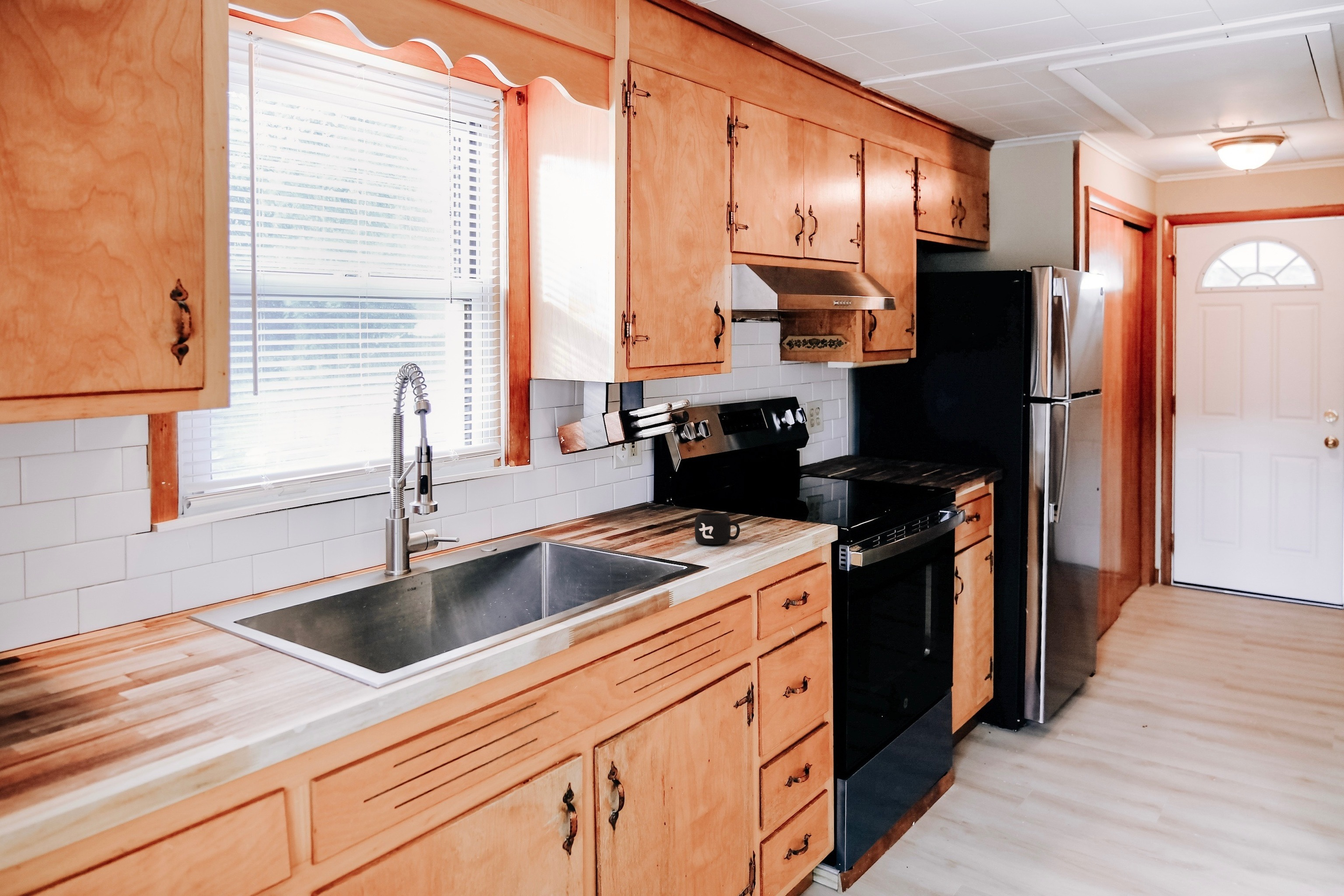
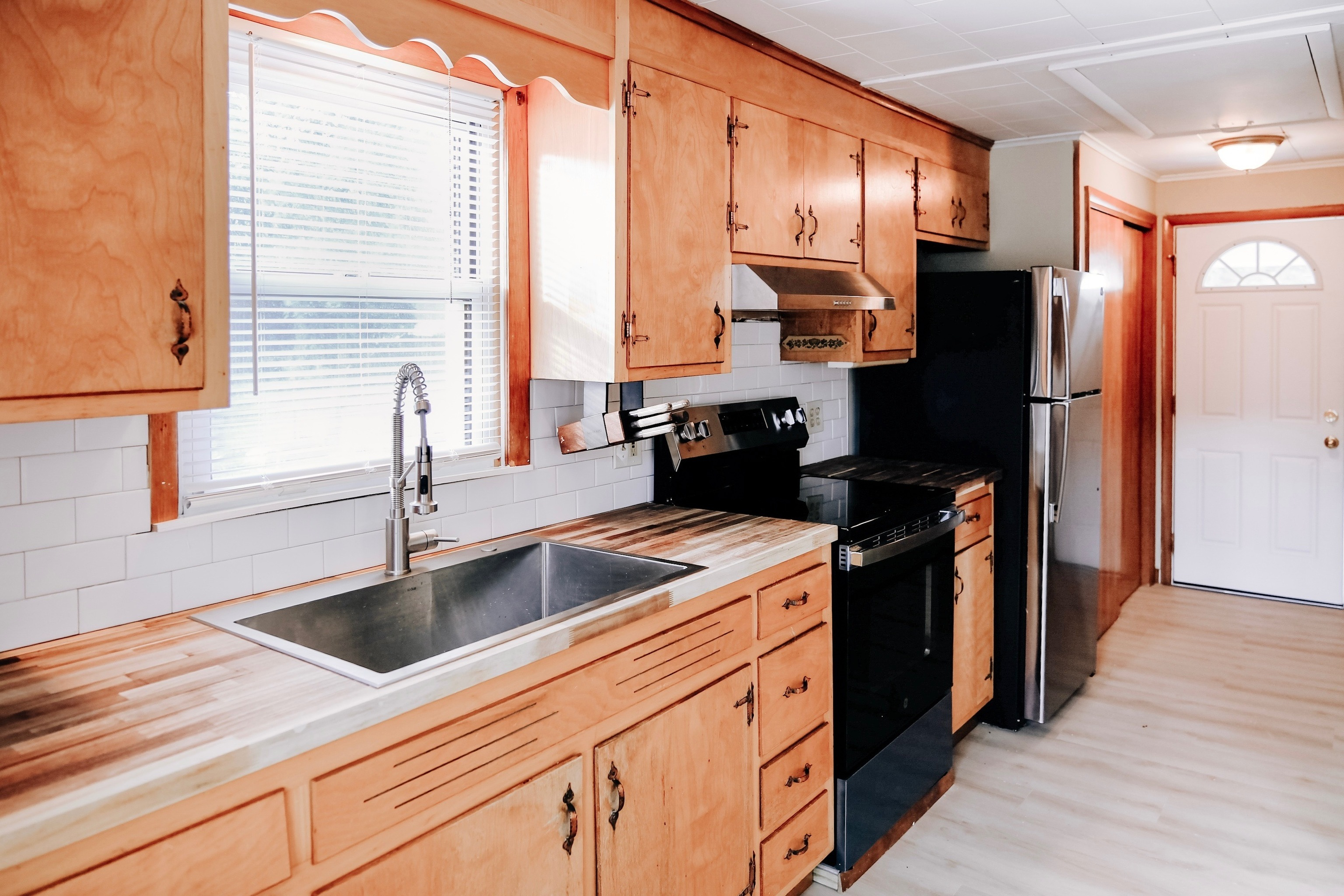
- mug (718, 528)
